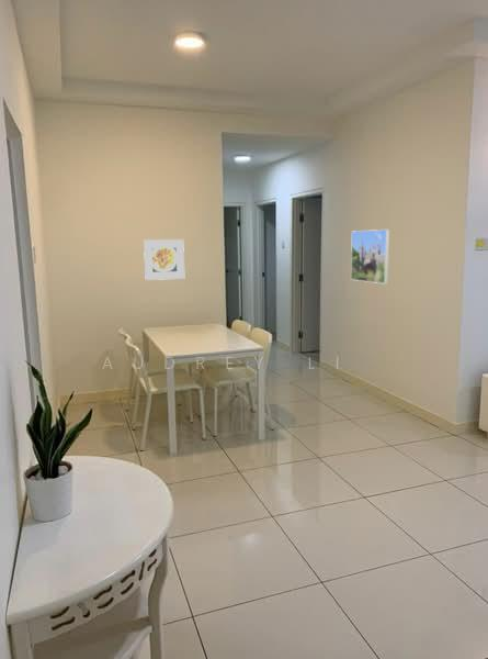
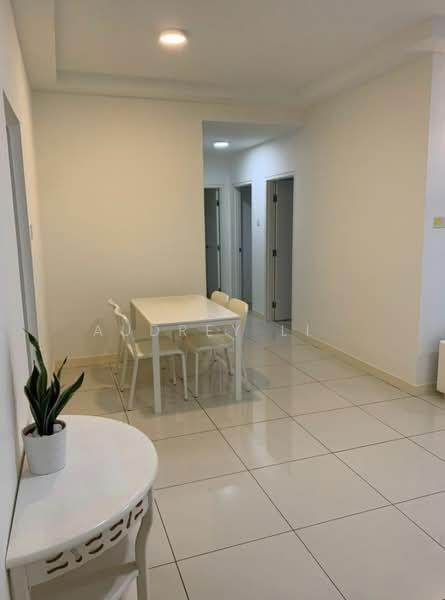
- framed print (368, 256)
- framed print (163, 259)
